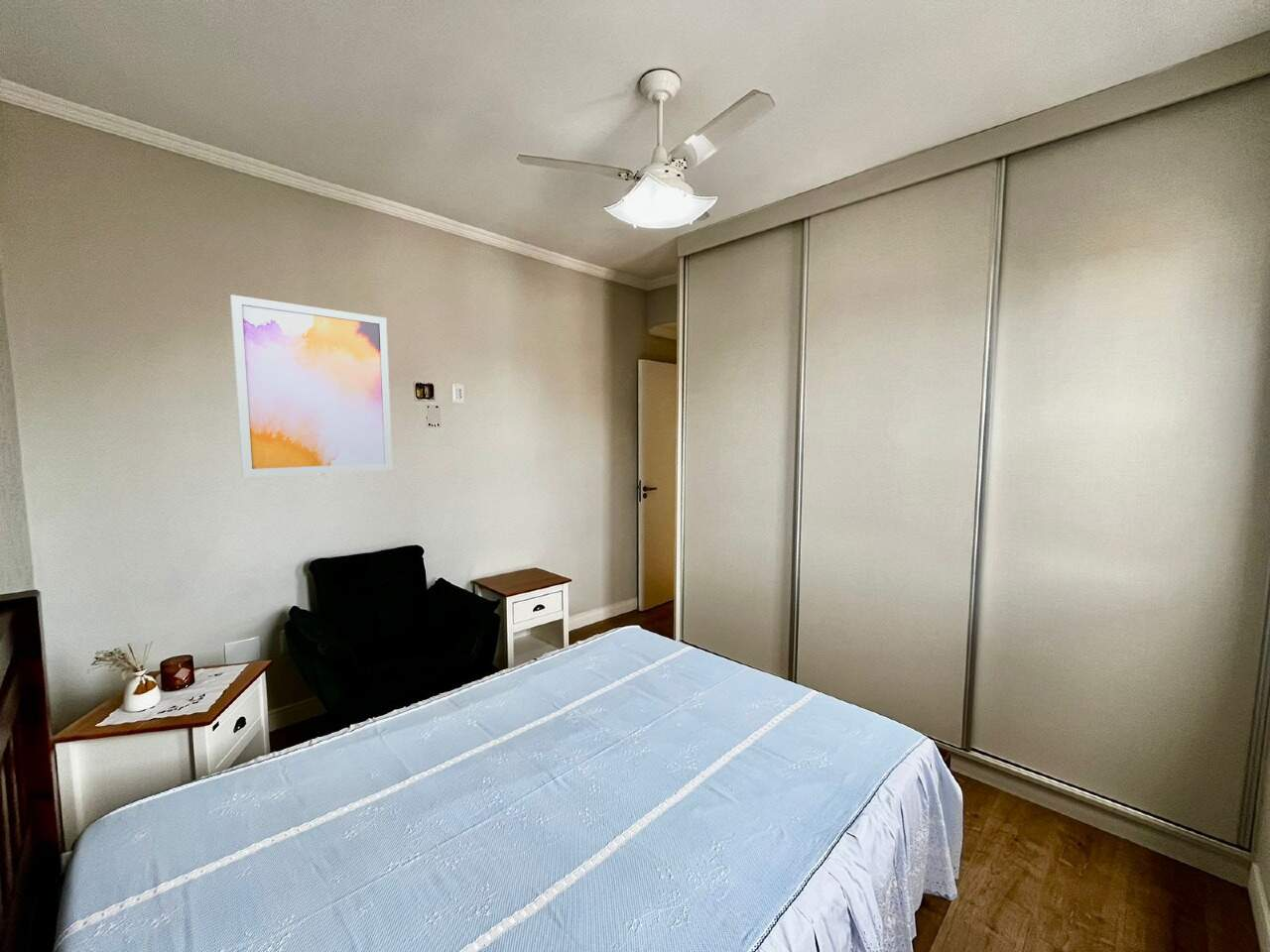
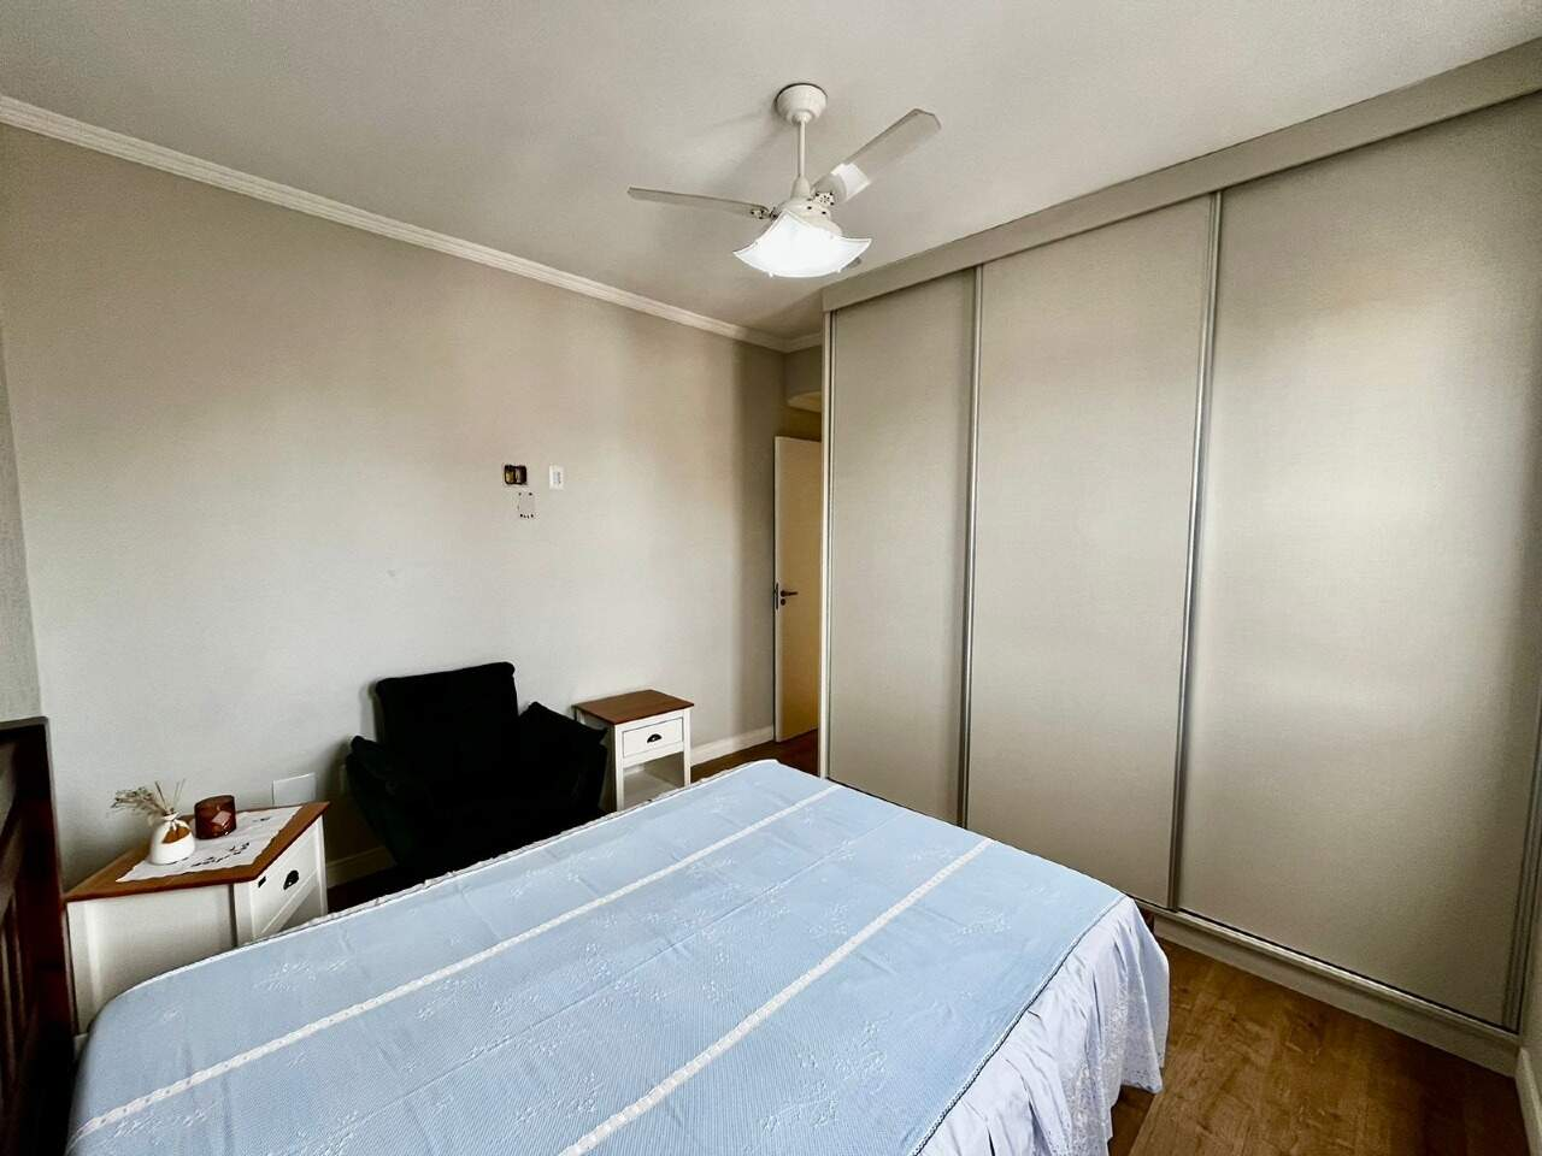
- wall art (319, 391)
